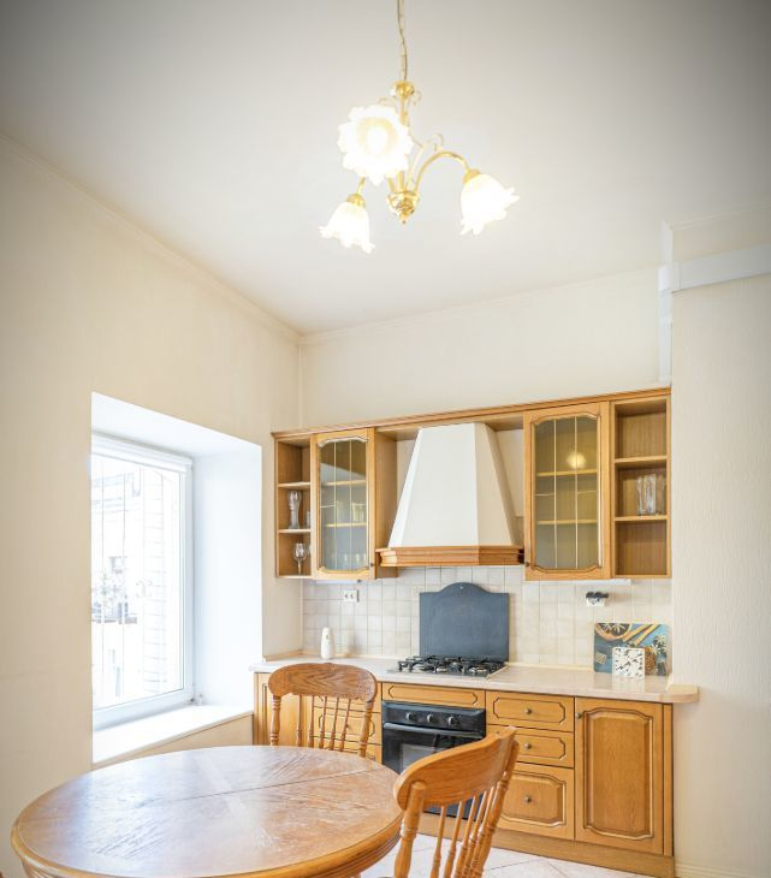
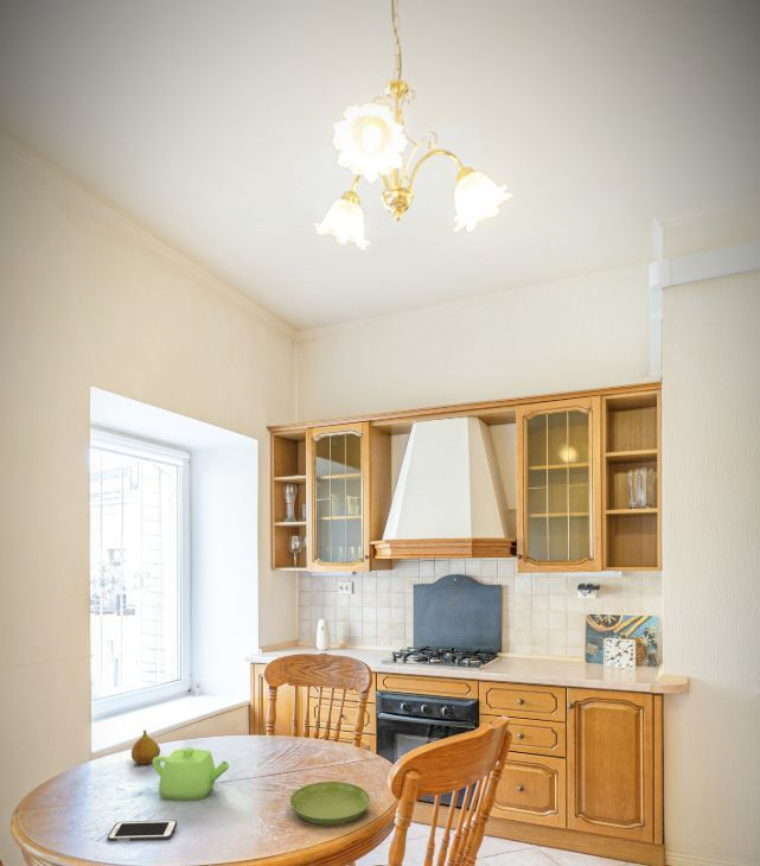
+ fruit (145, 745)
+ cell phone (142, 830)
+ saucer (330, 804)
+ teapot (190, 770)
